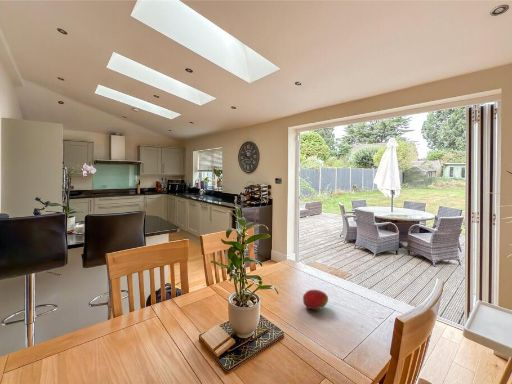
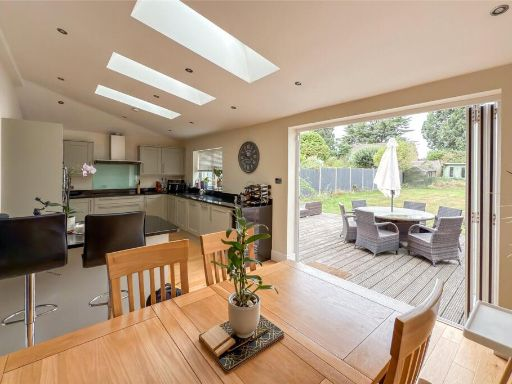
- fruit (315, 298)
